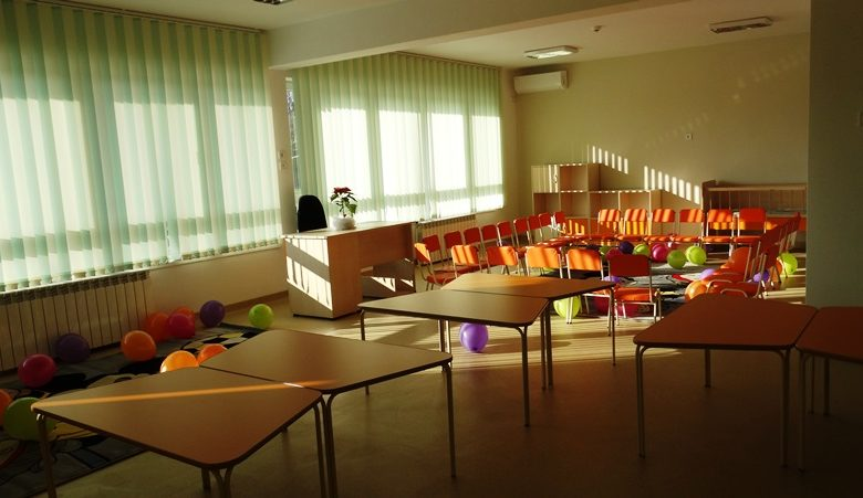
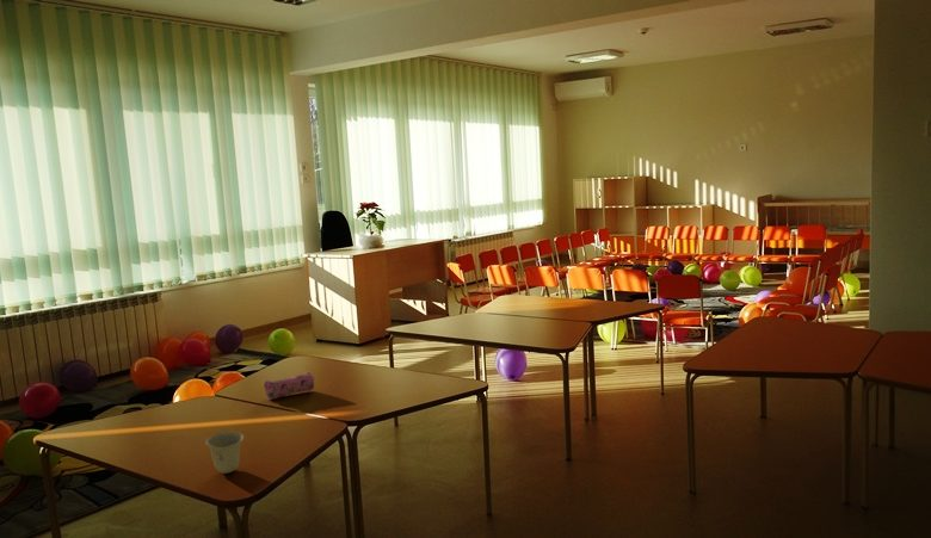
+ pencil case (289, 384)
+ cup (226, 453)
